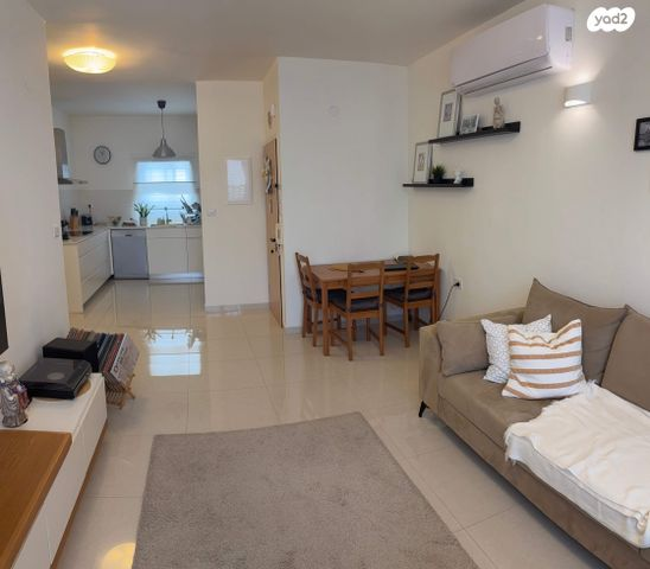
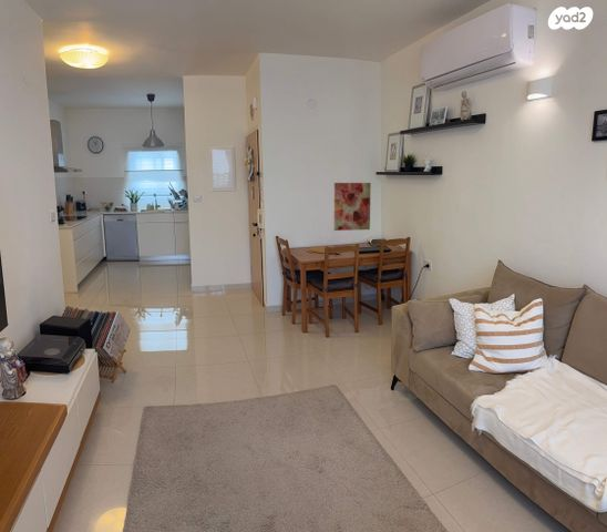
+ wall art (352, 206)
